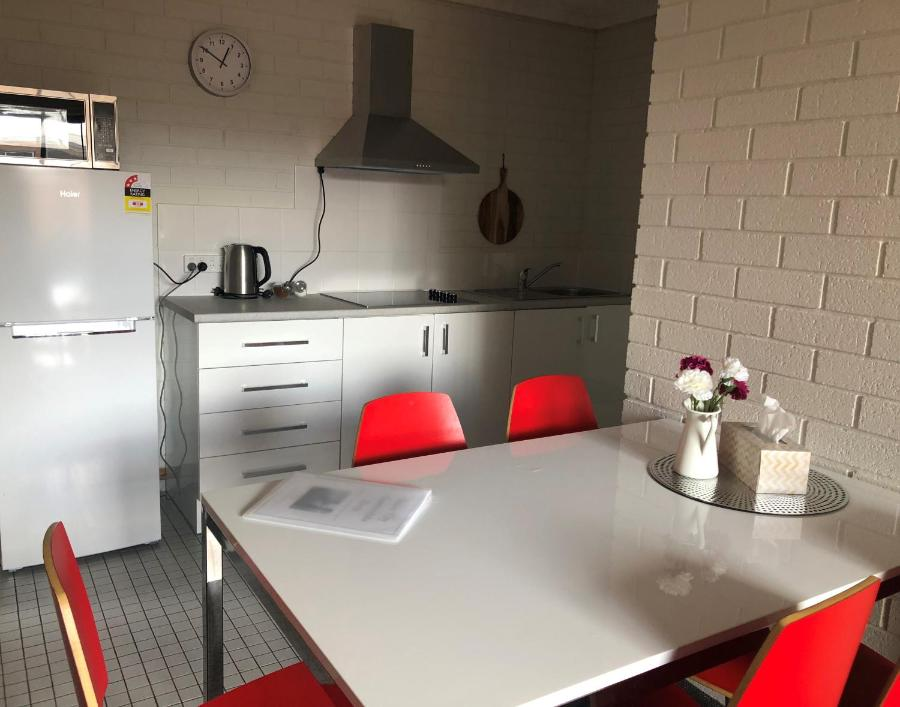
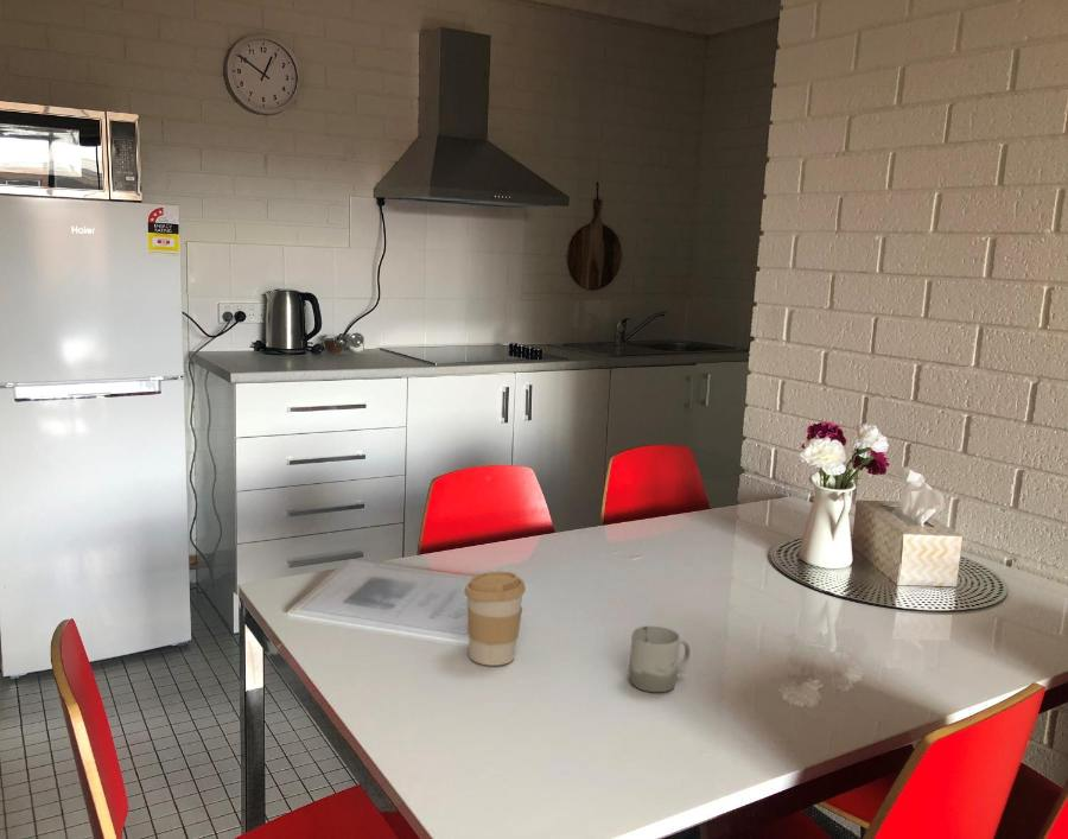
+ coffee cup (494, 616)
+ cup (662, 656)
